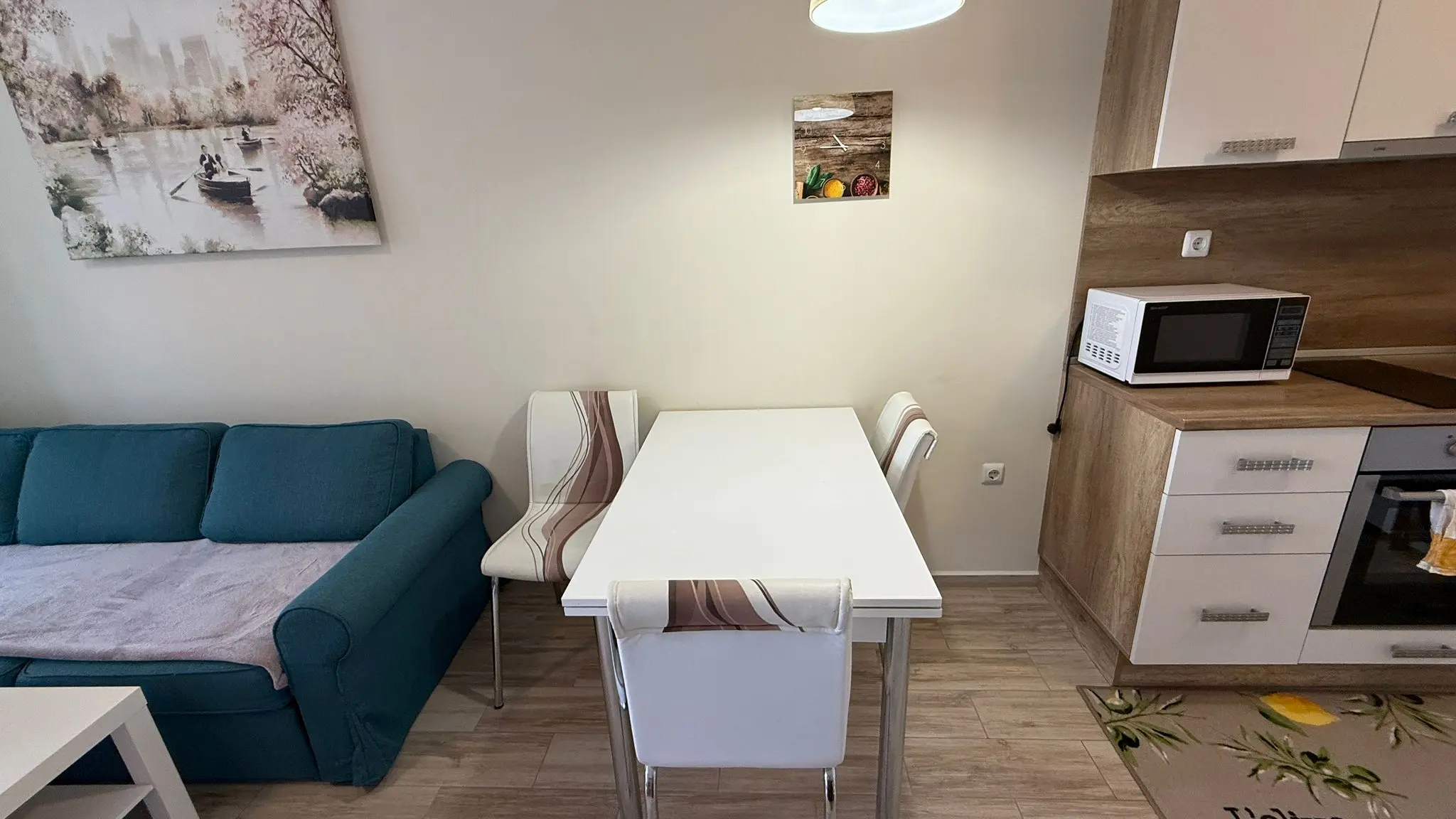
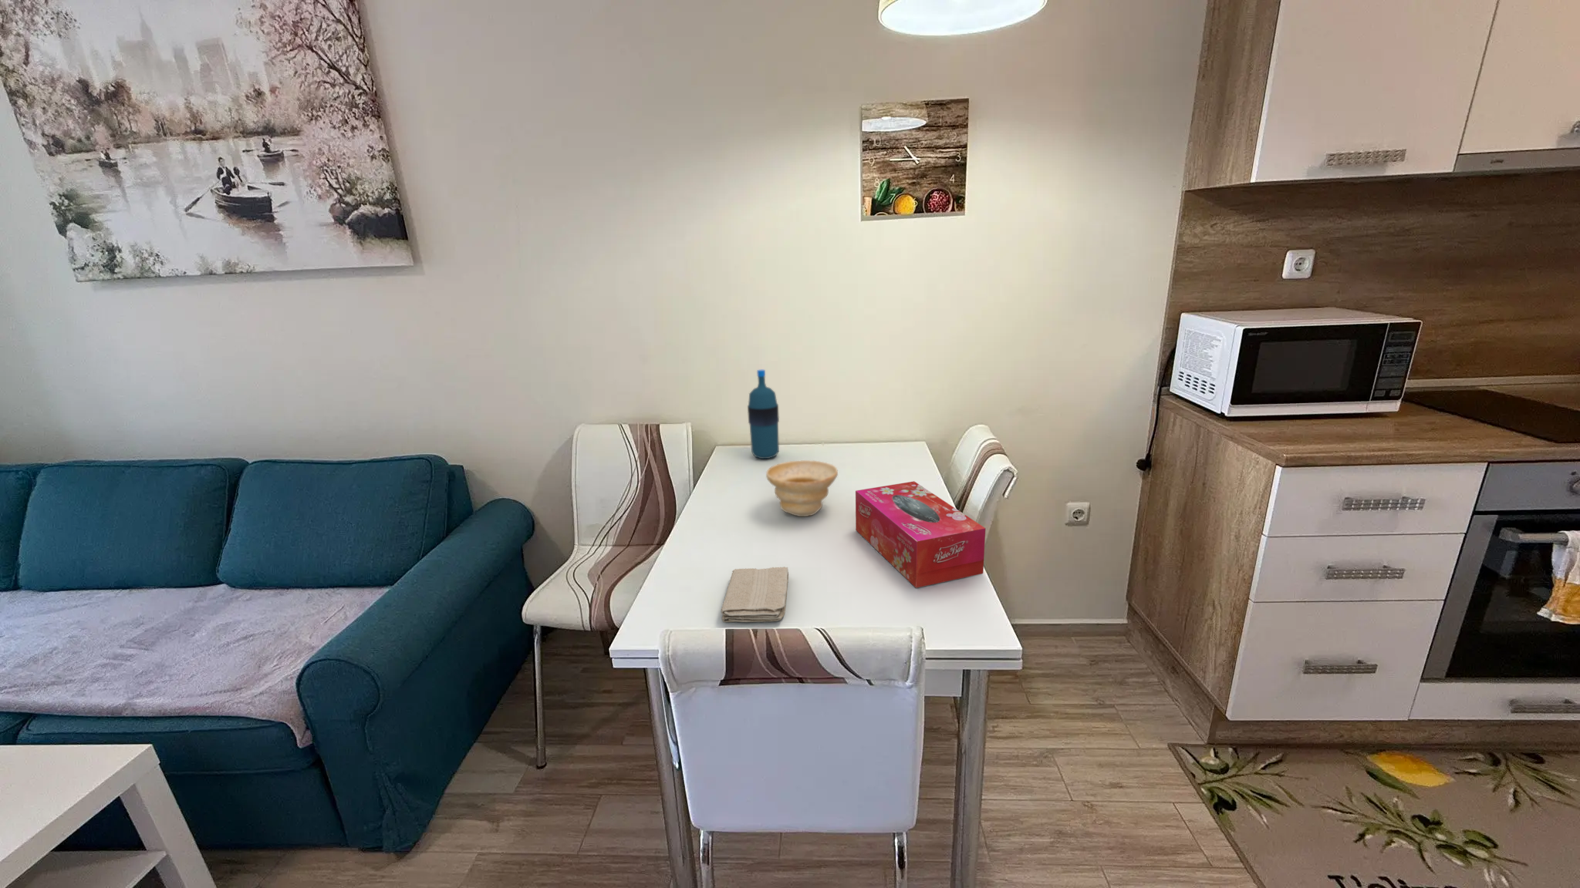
+ tissue box (915, 529)
+ washcloth (756, 591)
+ water bottle (763, 414)
+ bowl (802, 490)
